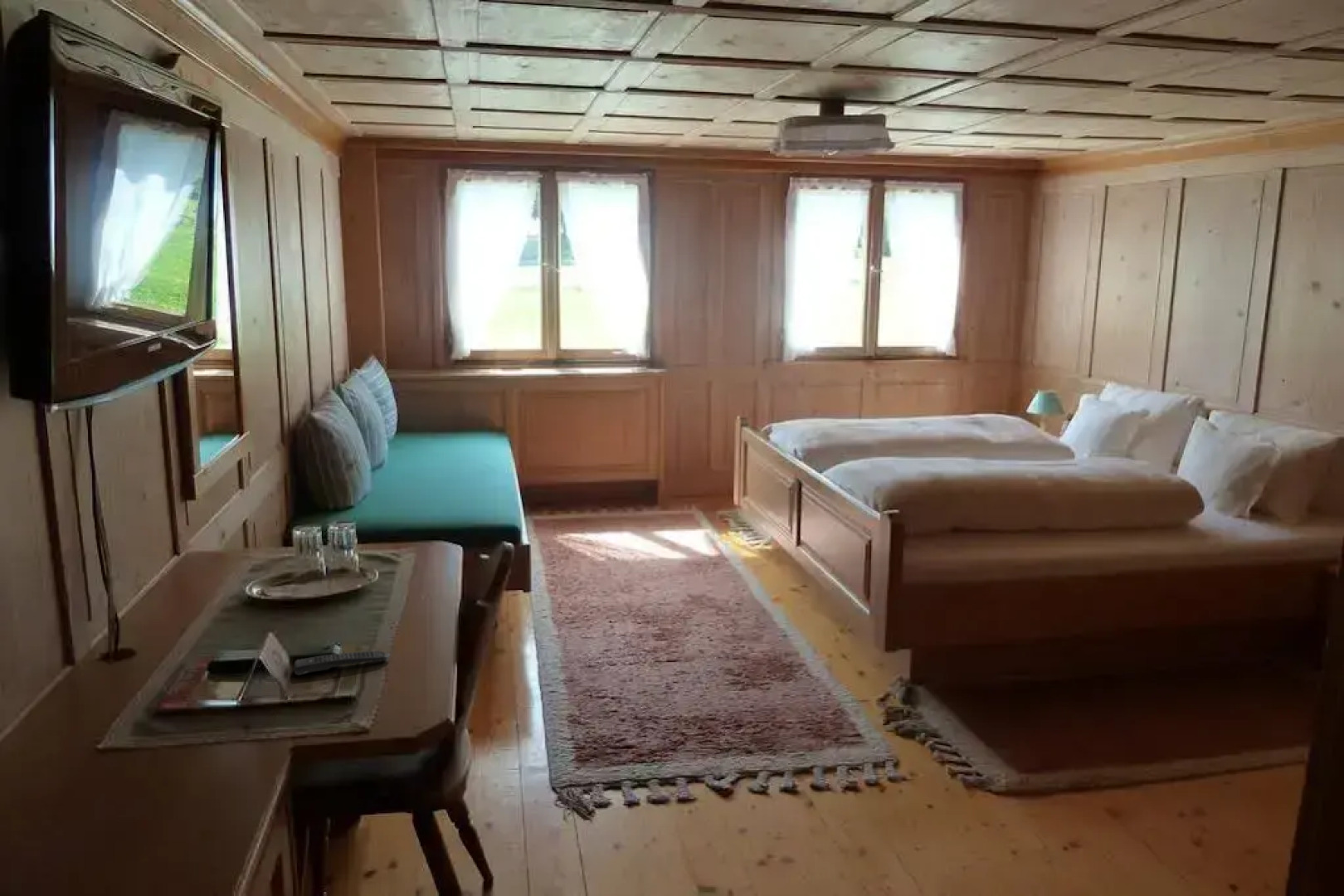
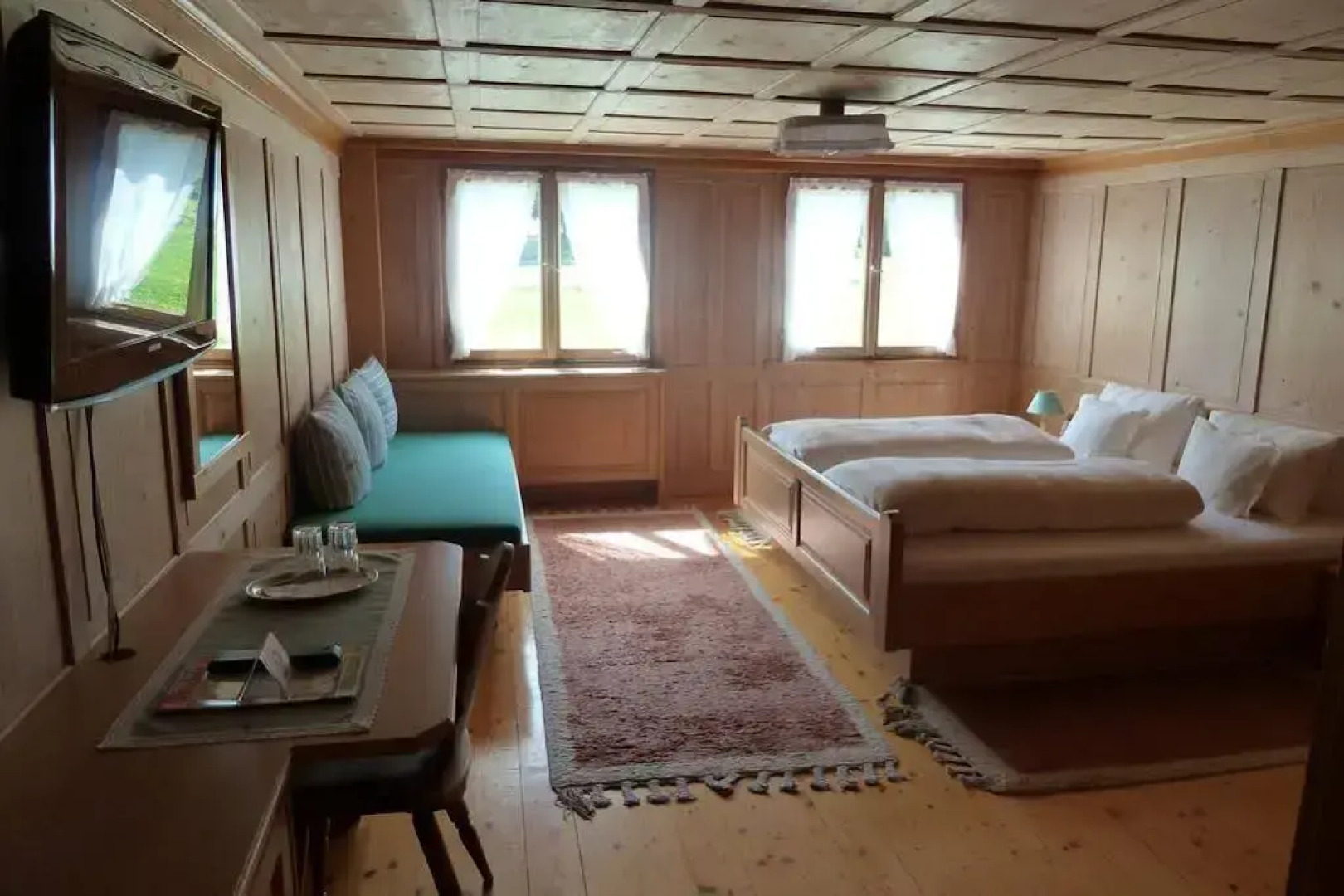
- remote control (343, 660)
